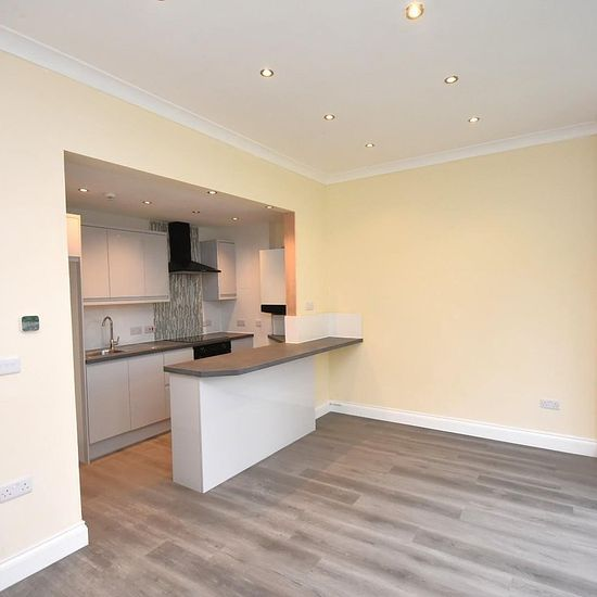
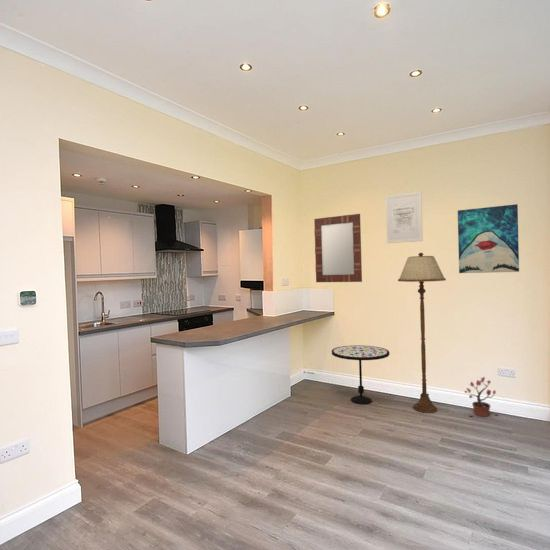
+ side table (360, 375)
+ potted plant (479, 396)
+ wall art (487, 240)
+ home mirror (337, 249)
+ floor lamp (422, 330)
+ wall art (403, 218)
